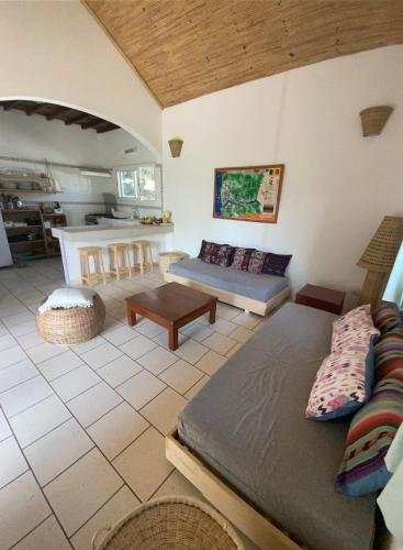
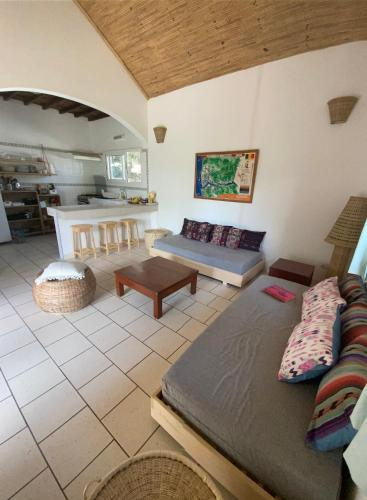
+ hardback book (279, 292)
